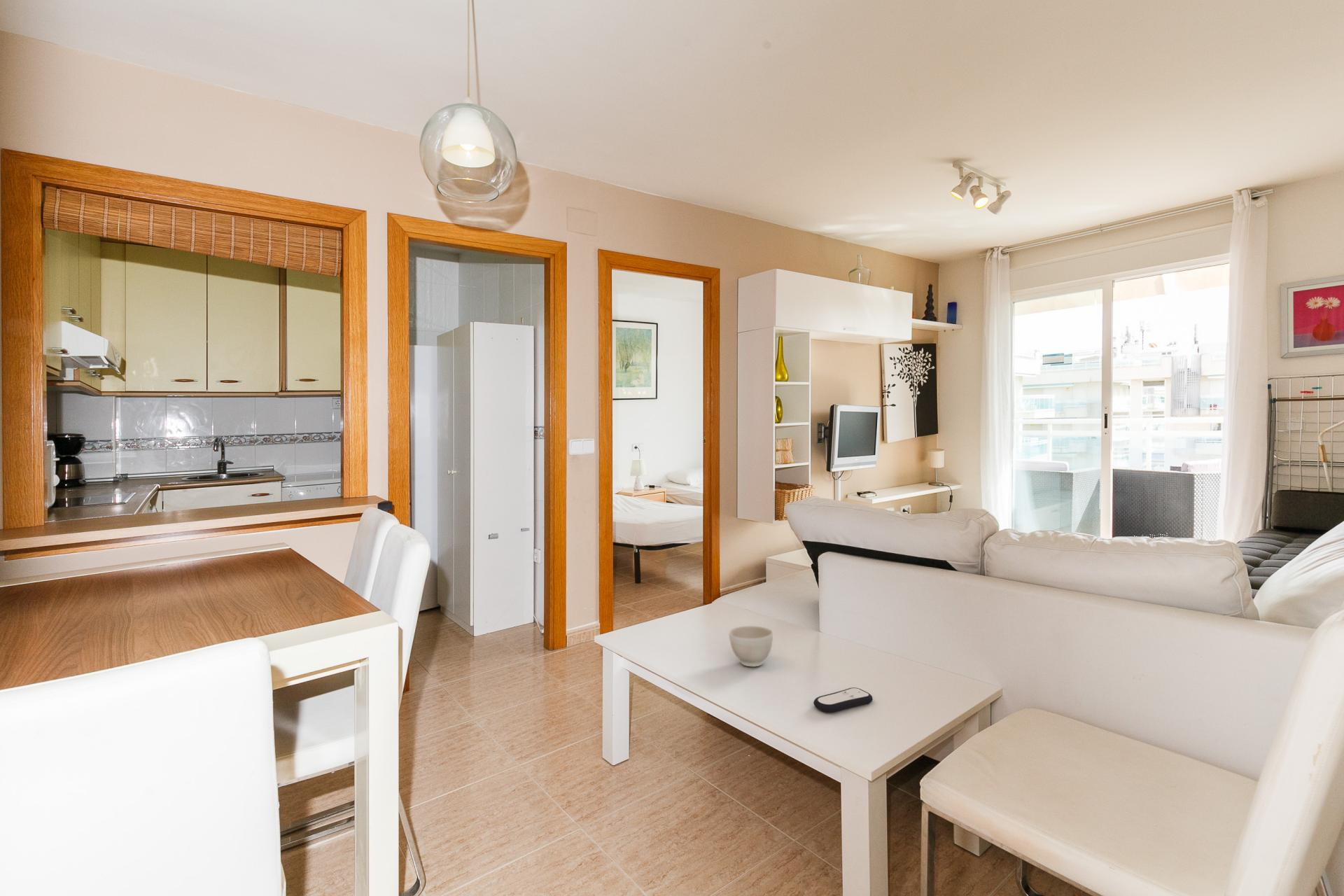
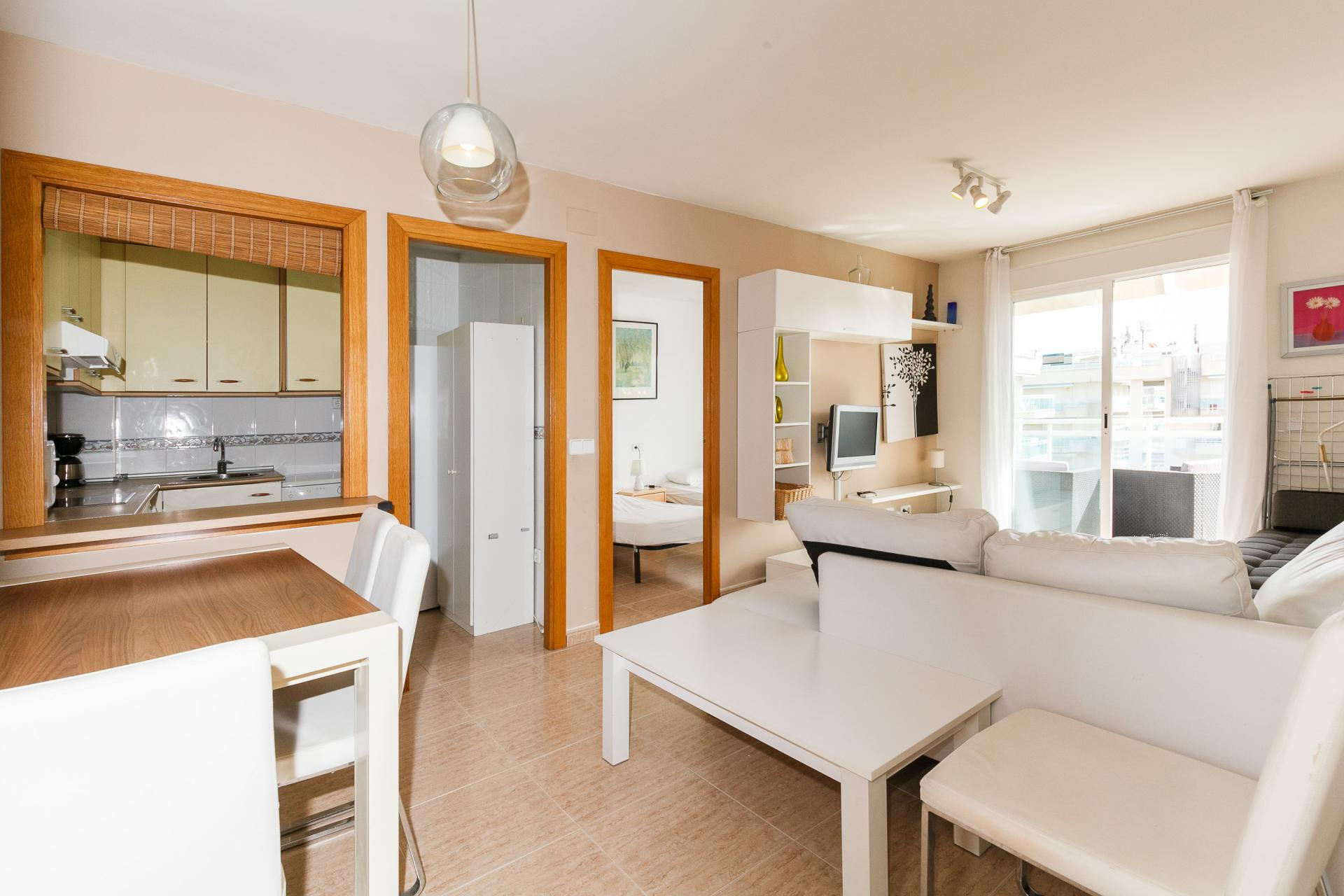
- remote control (842, 699)
- bowl (750, 647)
